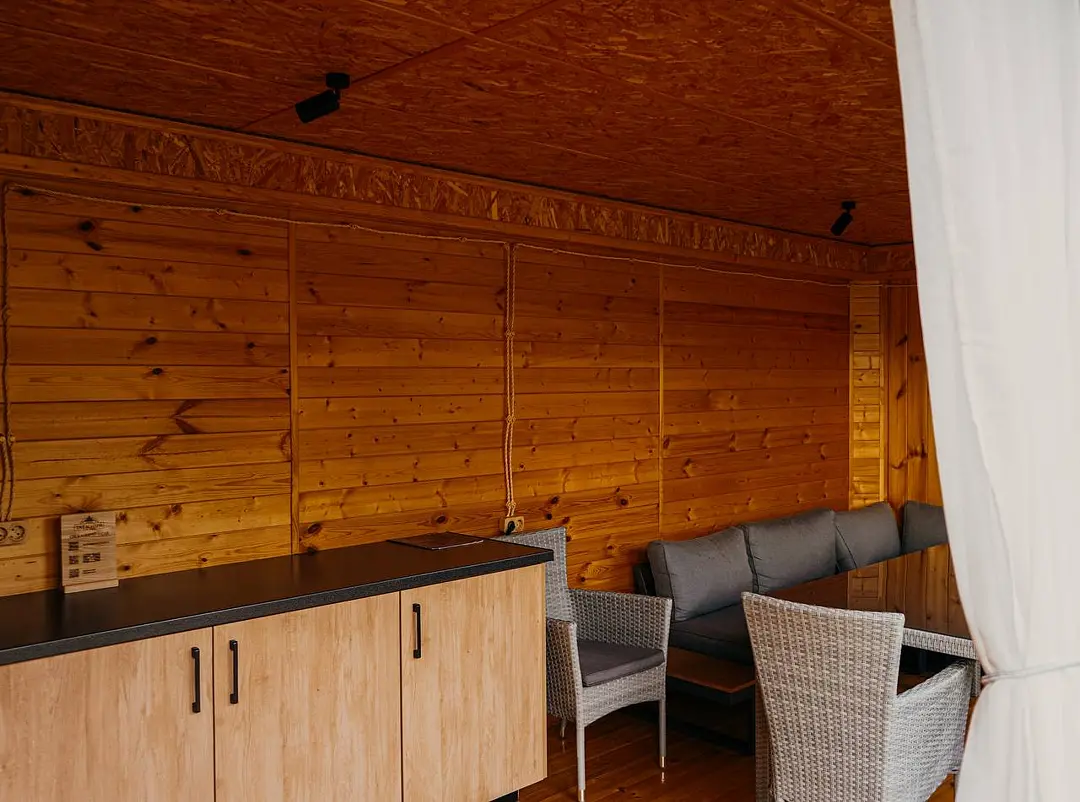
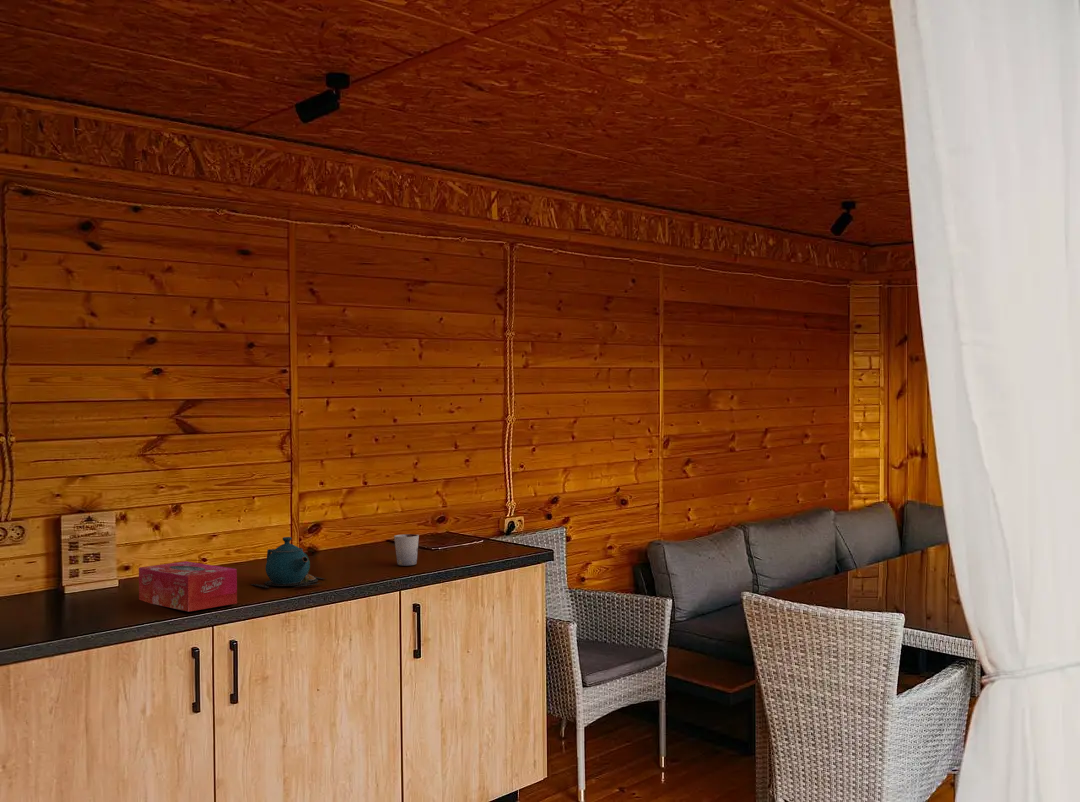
+ teapot (289, 559)
+ cup (406, 549)
+ tissue box (187, 585)
